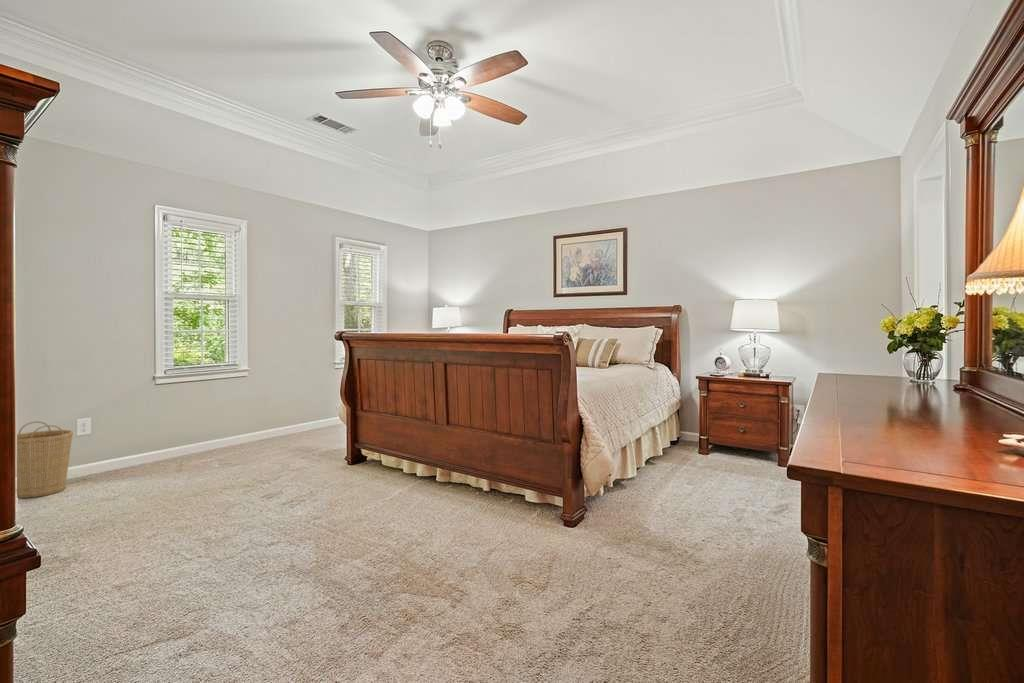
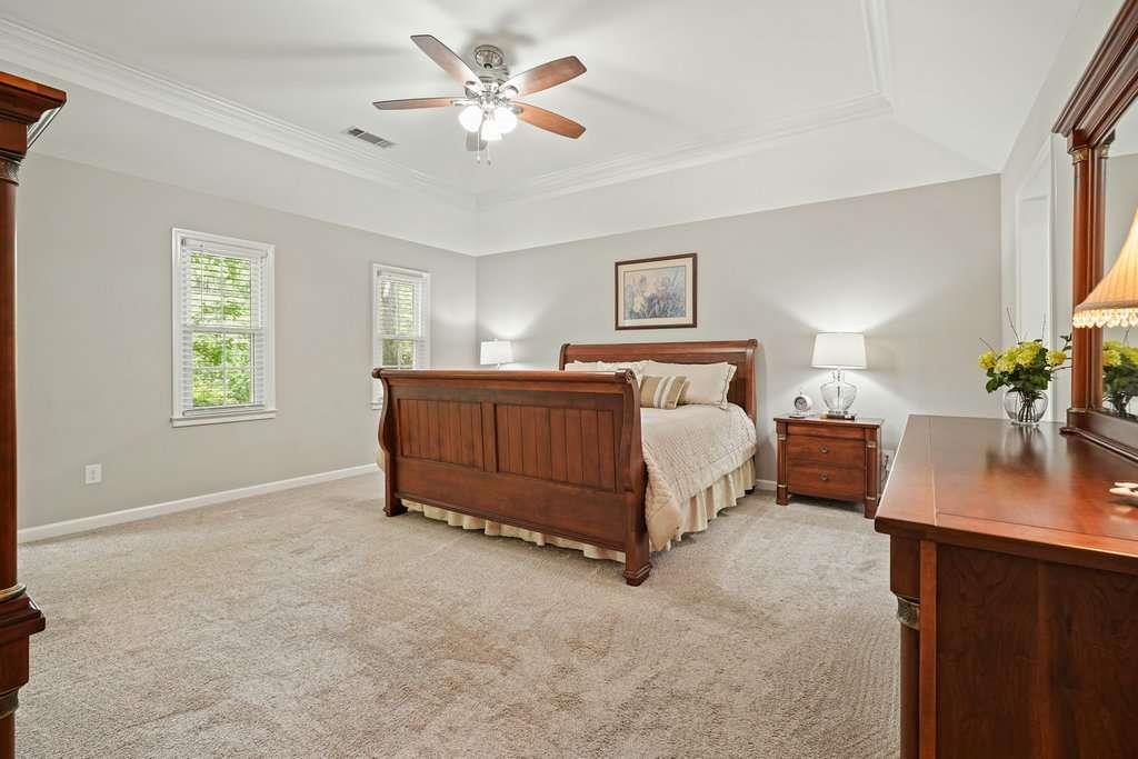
- basket (40, 457)
